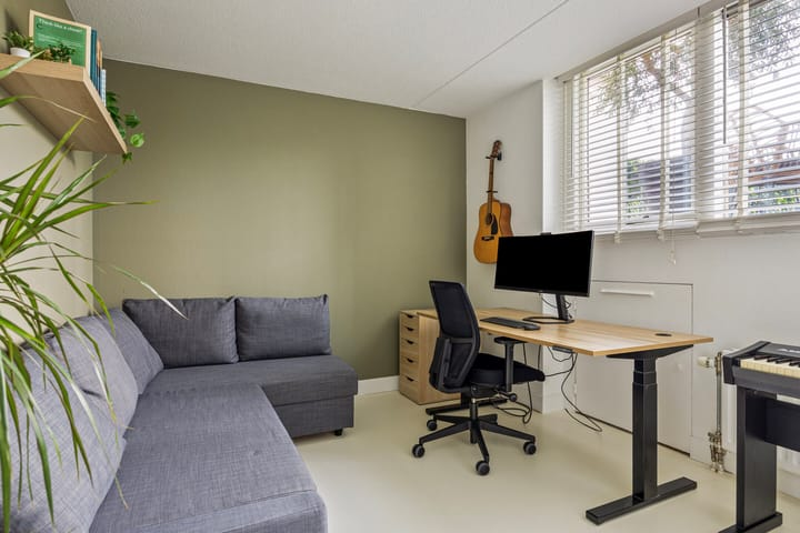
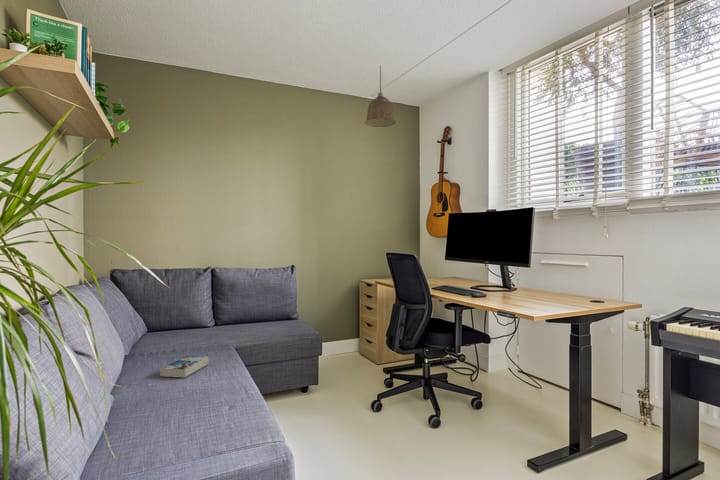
+ pendant lamp (380, 94)
+ book (185, 365)
